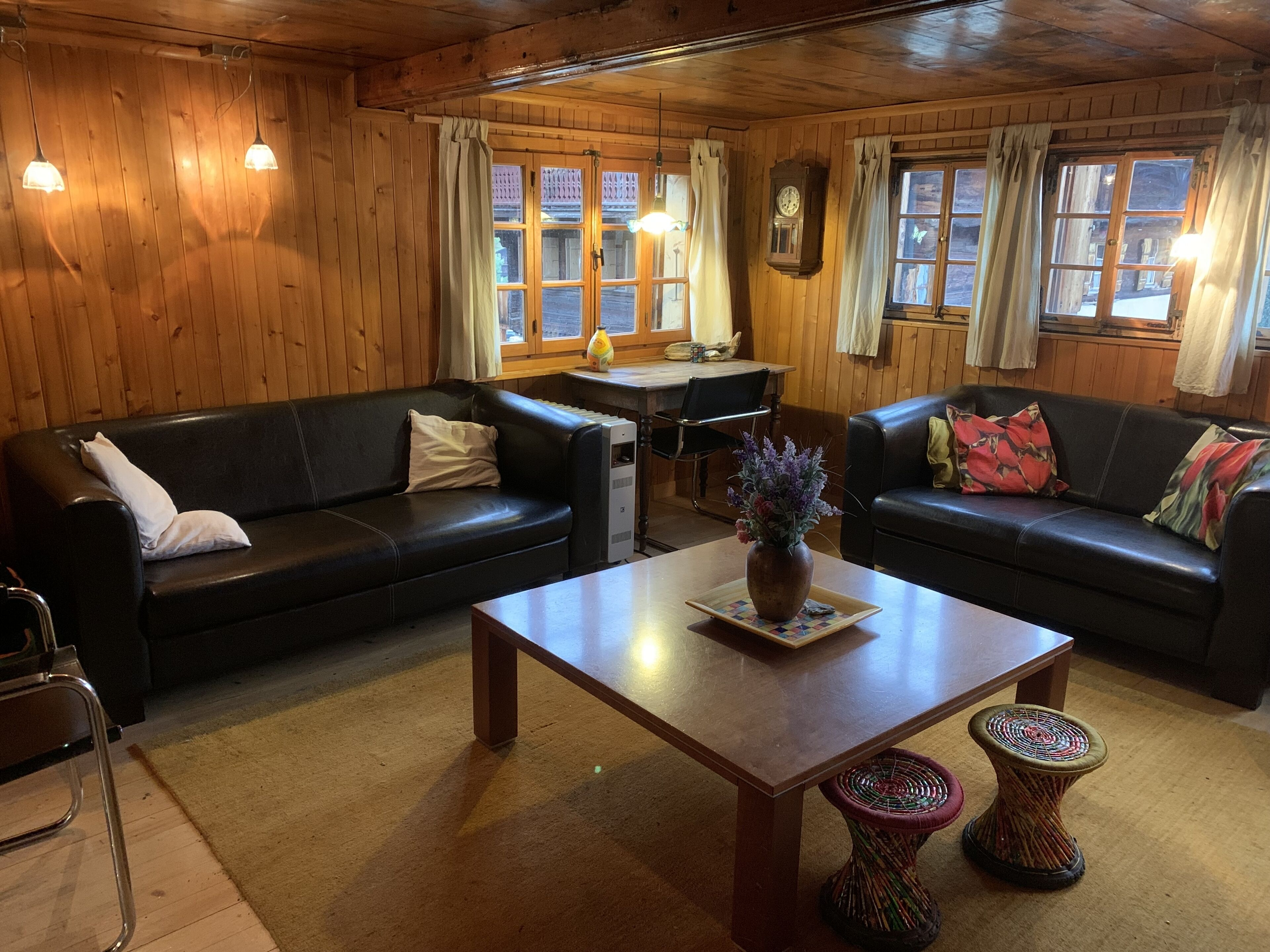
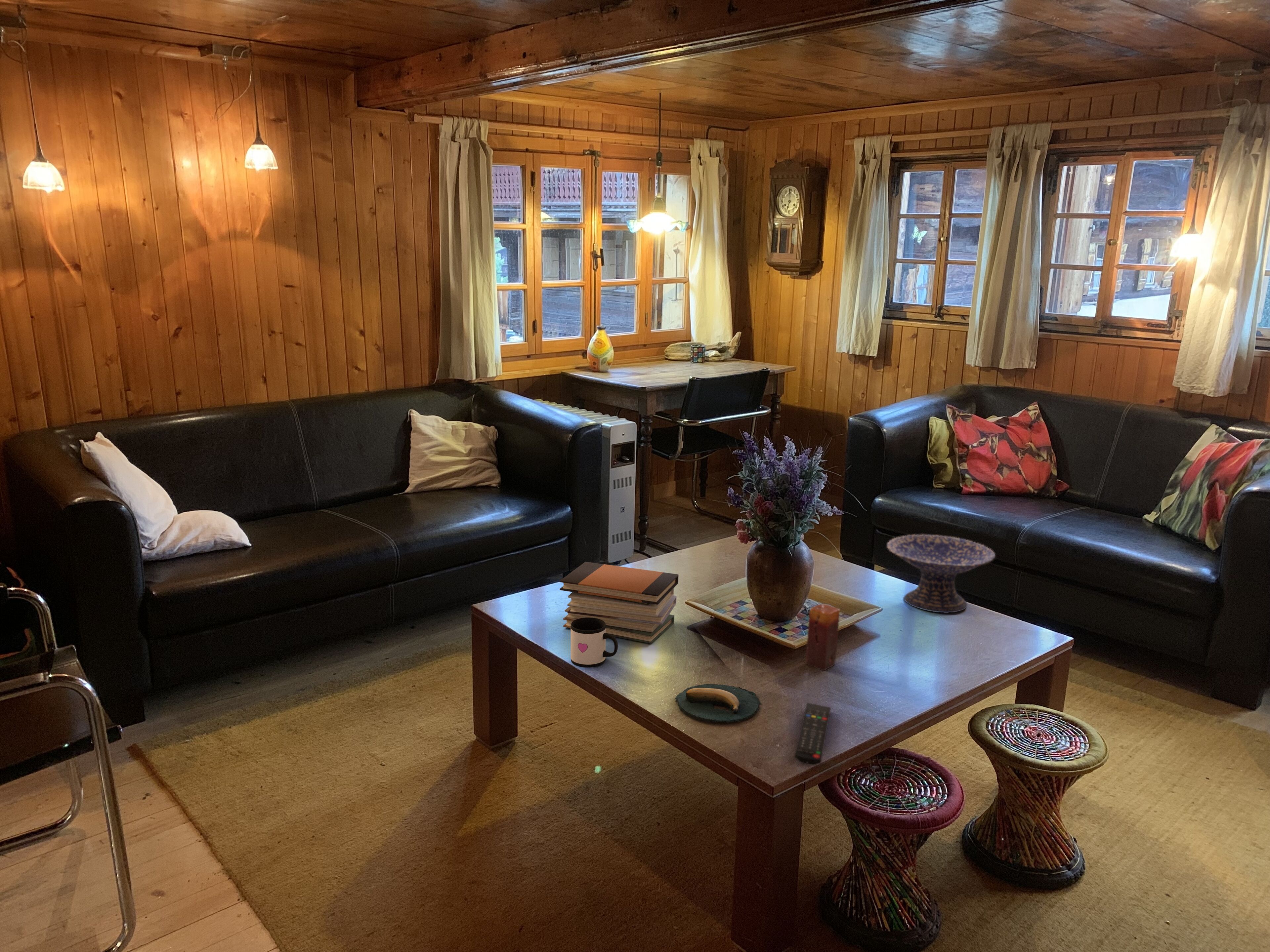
+ remote control (813, 733)
+ decorative bowl (938, 575)
+ mug (594, 643)
+ book stack (620, 602)
+ banana (718, 697)
+ candle (823, 637)
